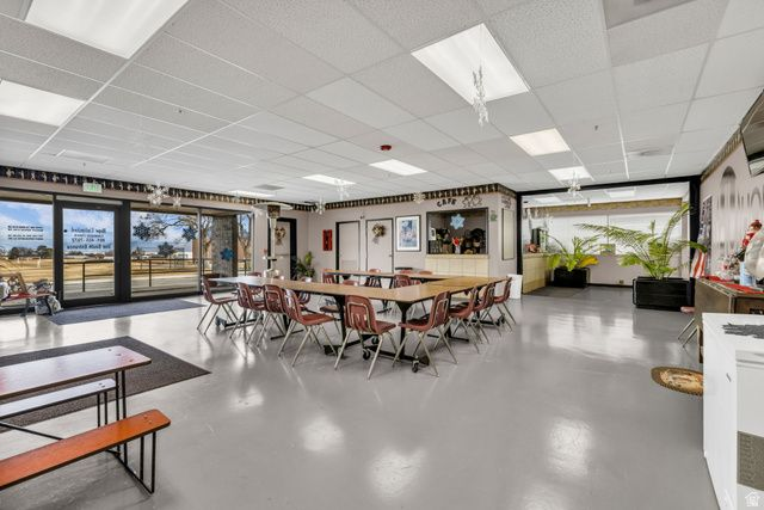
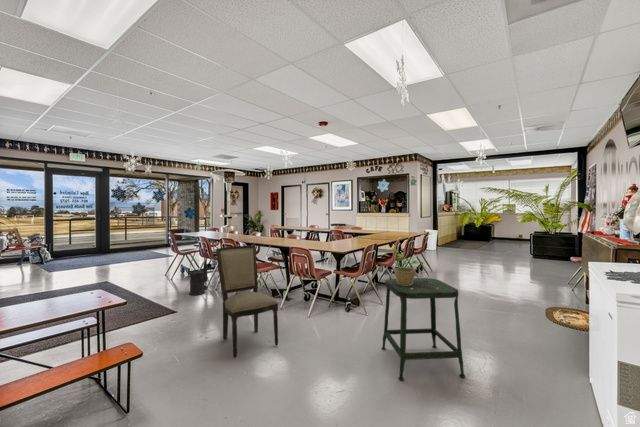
+ potted plant (406, 265)
+ stool (419, 329)
+ wood stove (202, 277)
+ dining chair (246, 295)
